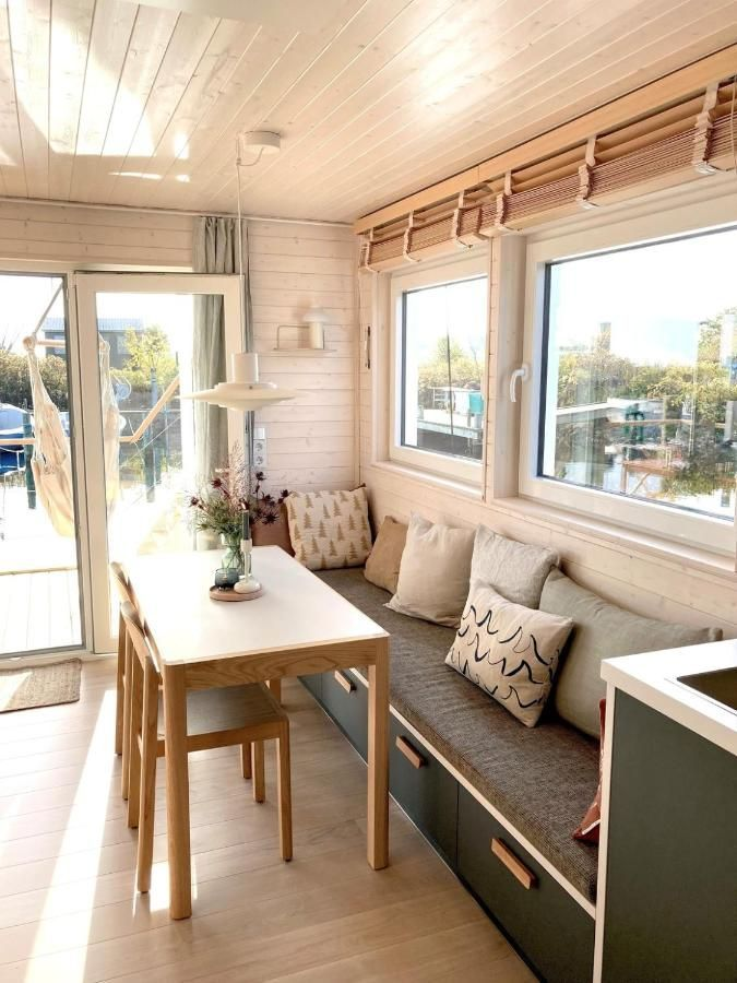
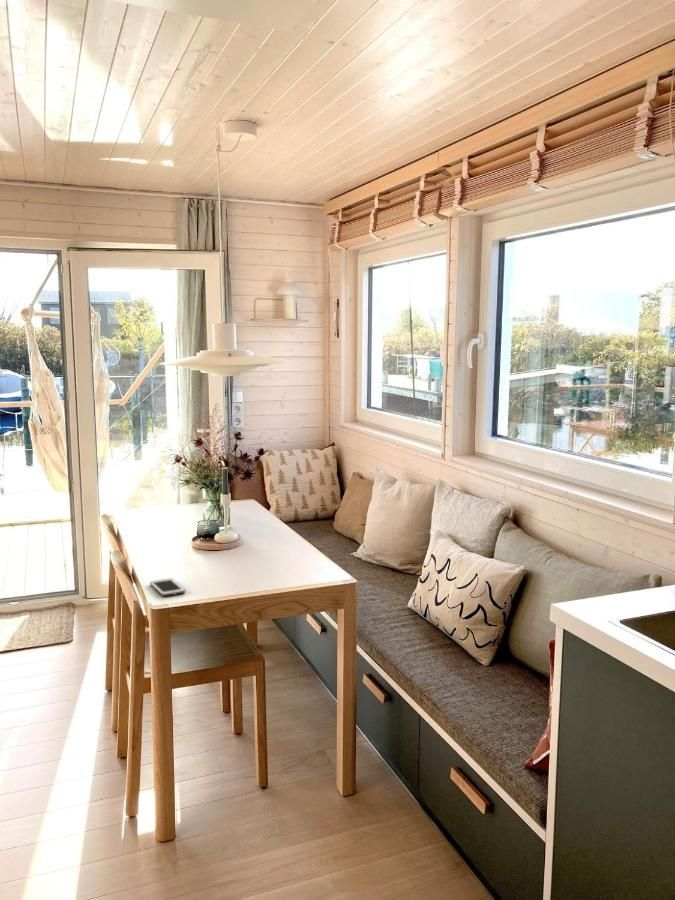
+ cell phone (167, 587)
